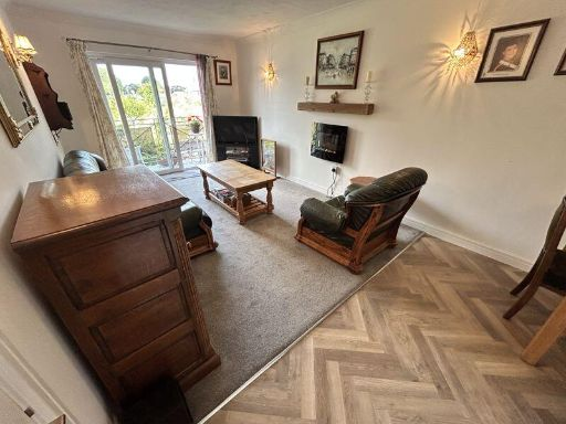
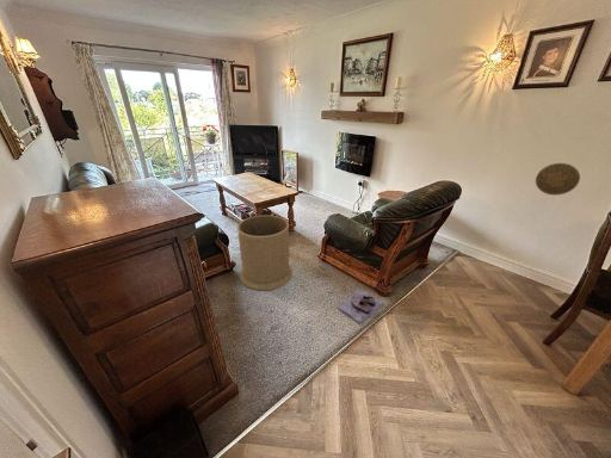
+ shoe (360, 301)
+ decorative plate (556, 179)
+ trash can (265, 249)
